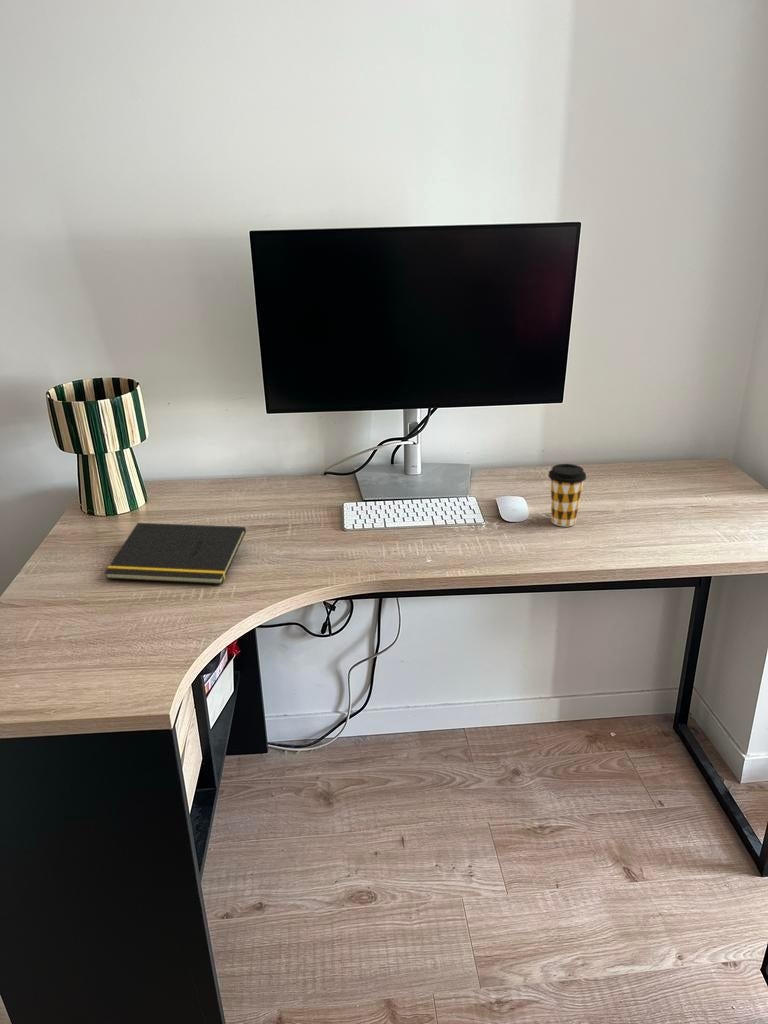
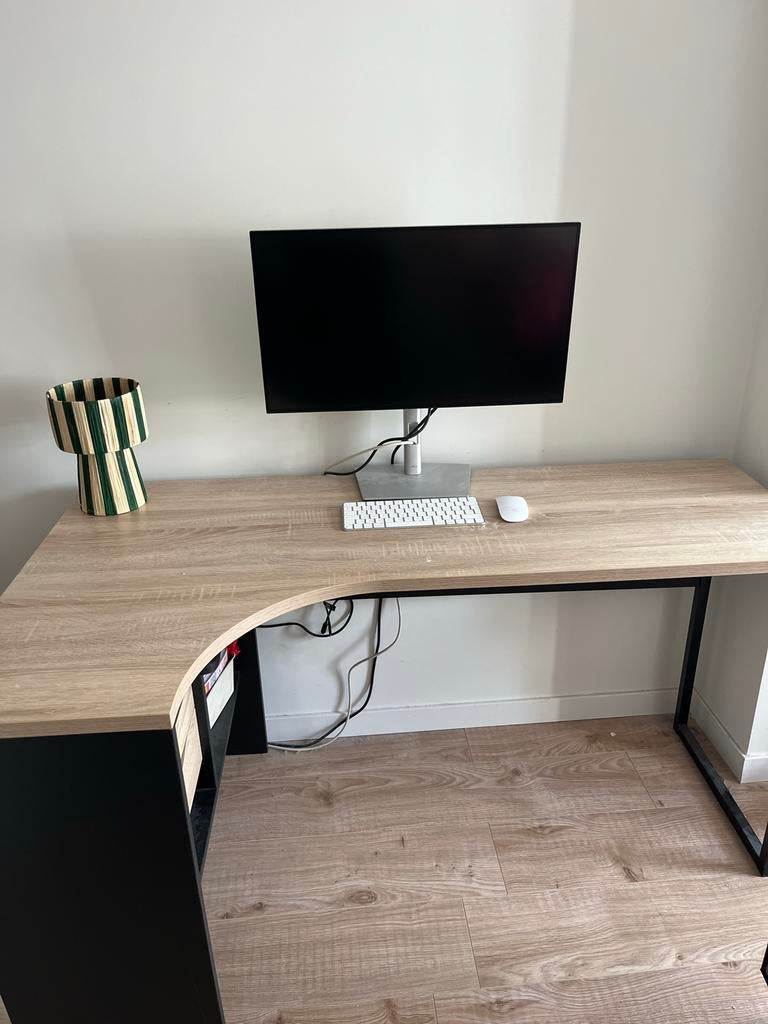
- notepad (177, 551)
- coffee cup (565, 495)
